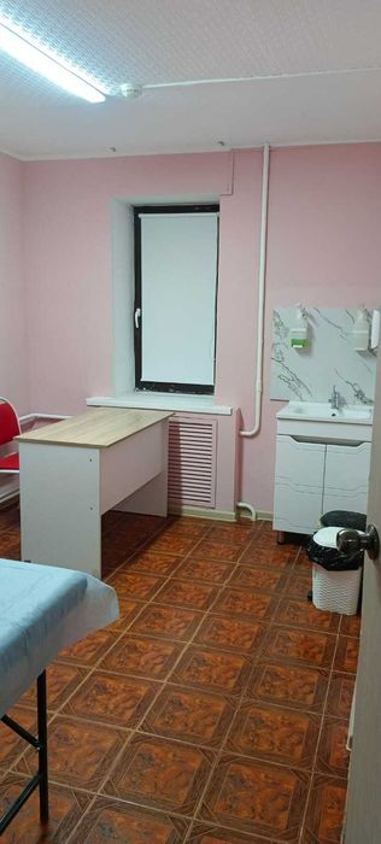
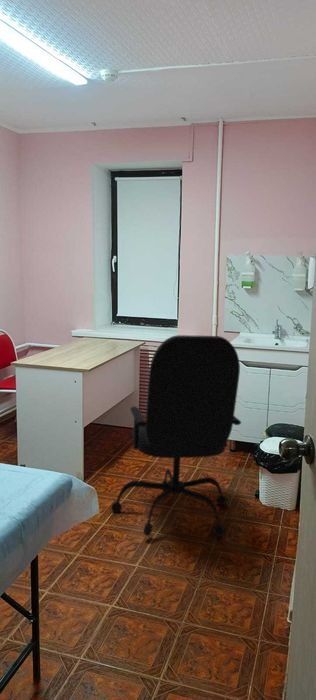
+ office chair (174, 423)
